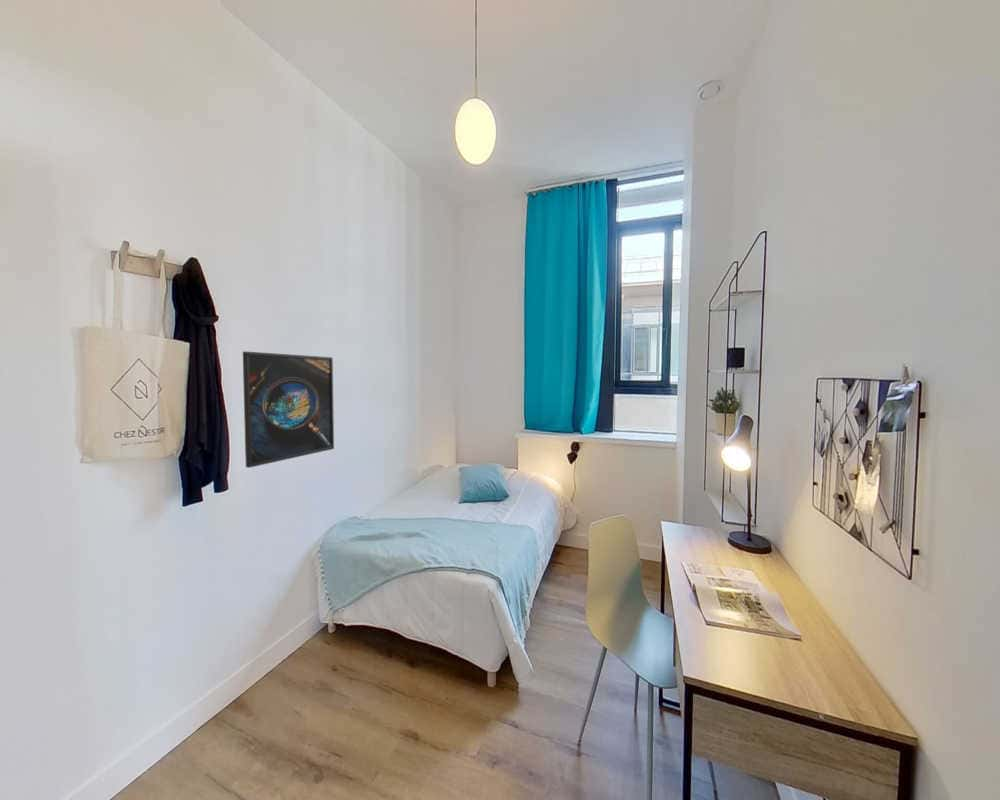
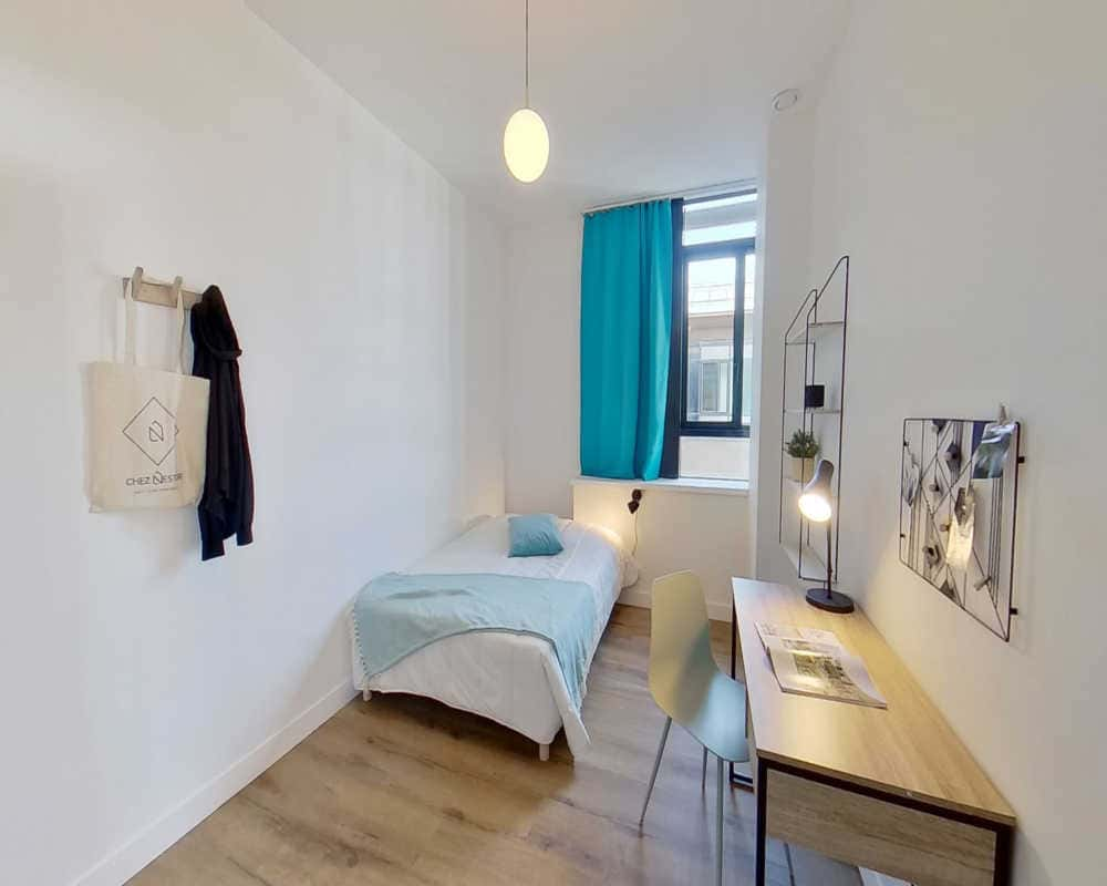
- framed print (294, 406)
